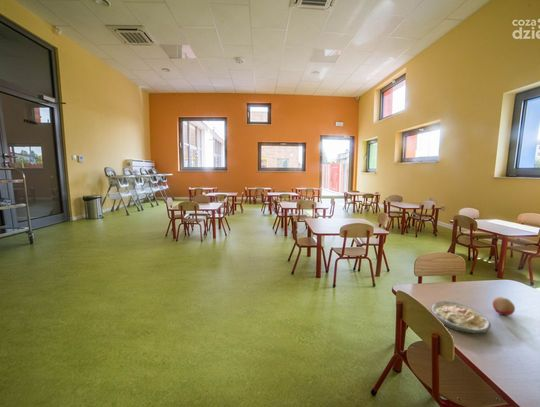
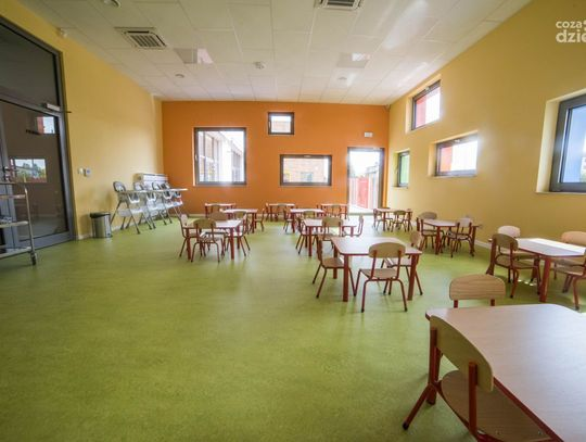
- soup (459, 315)
- fruit (503, 306)
